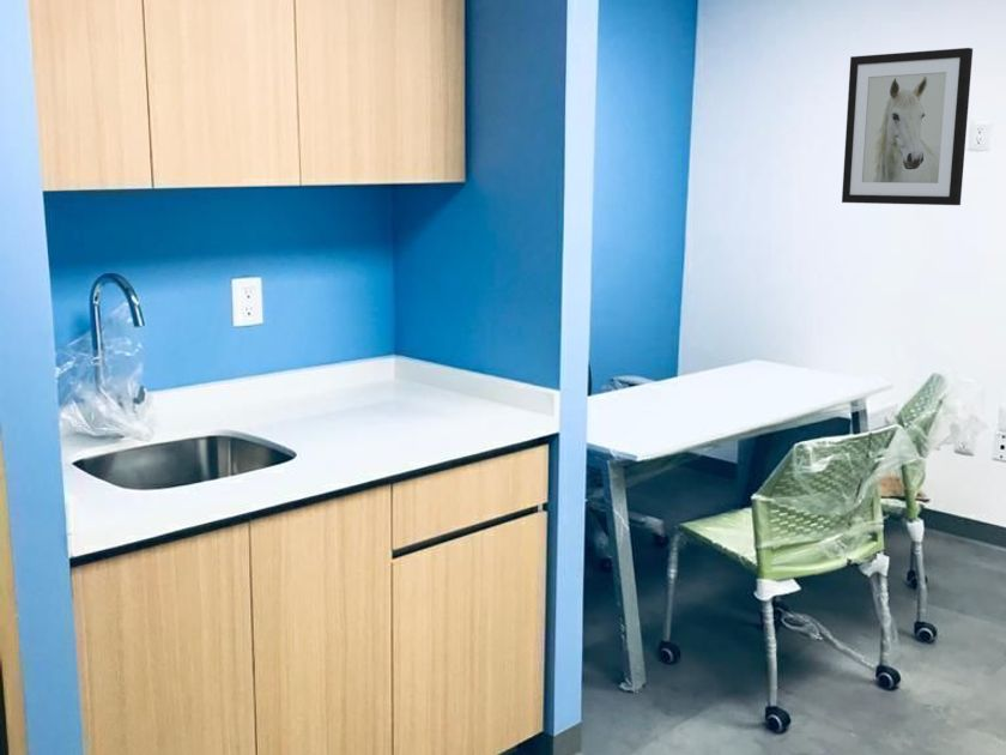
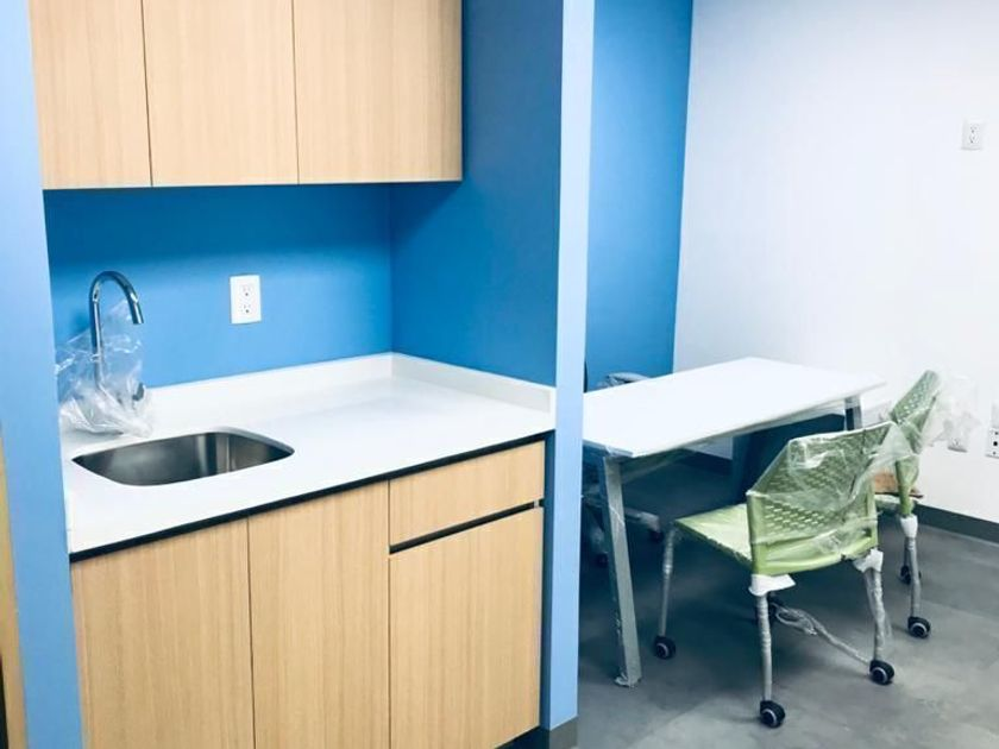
- wall art (904, 128)
